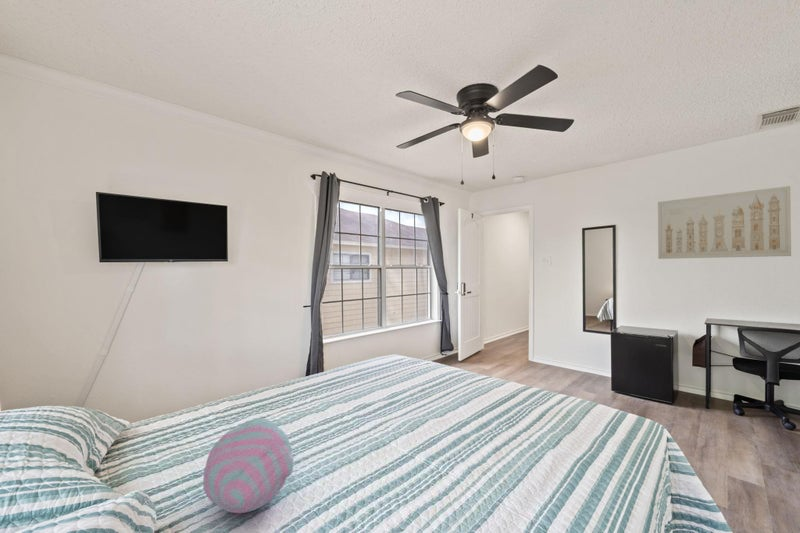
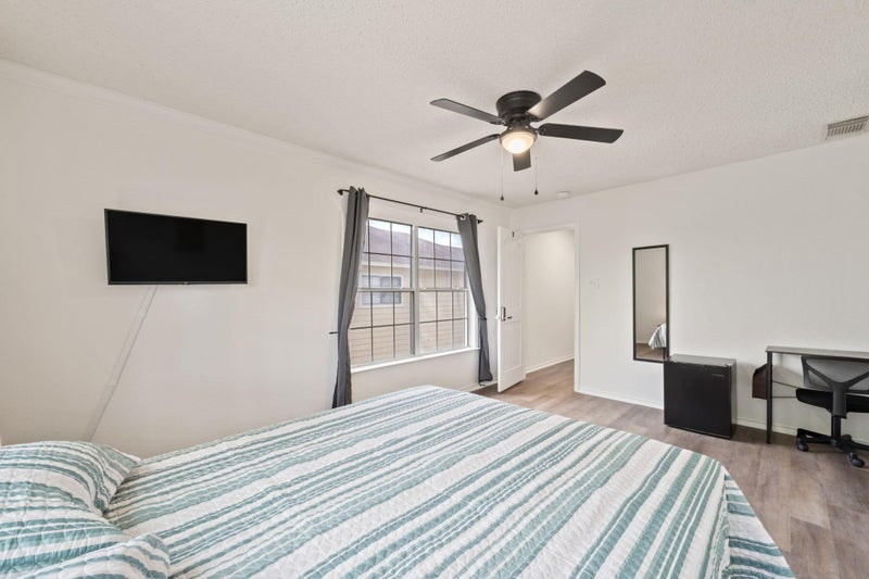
- cushion (250, 464)
- wall art (717, 226)
